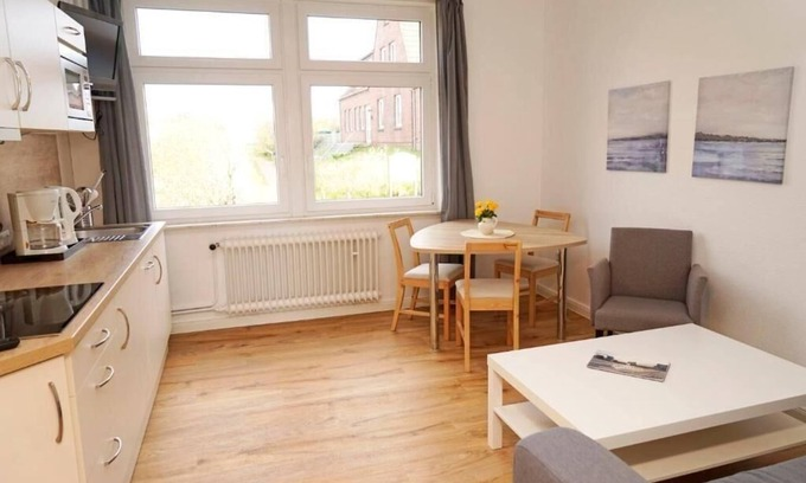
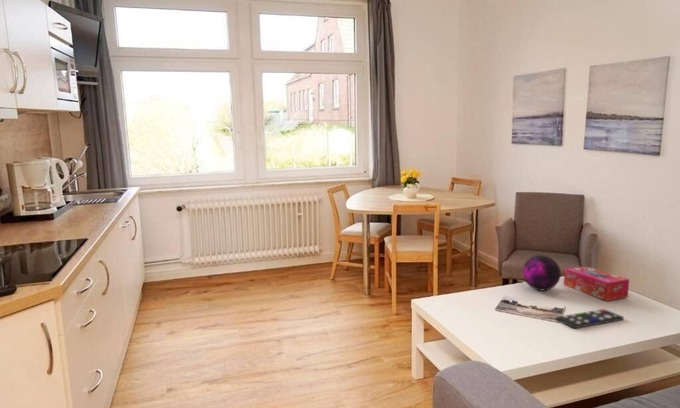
+ remote control (589, 317)
+ tissue box (594, 282)
+ decorative orb (541, 272)
